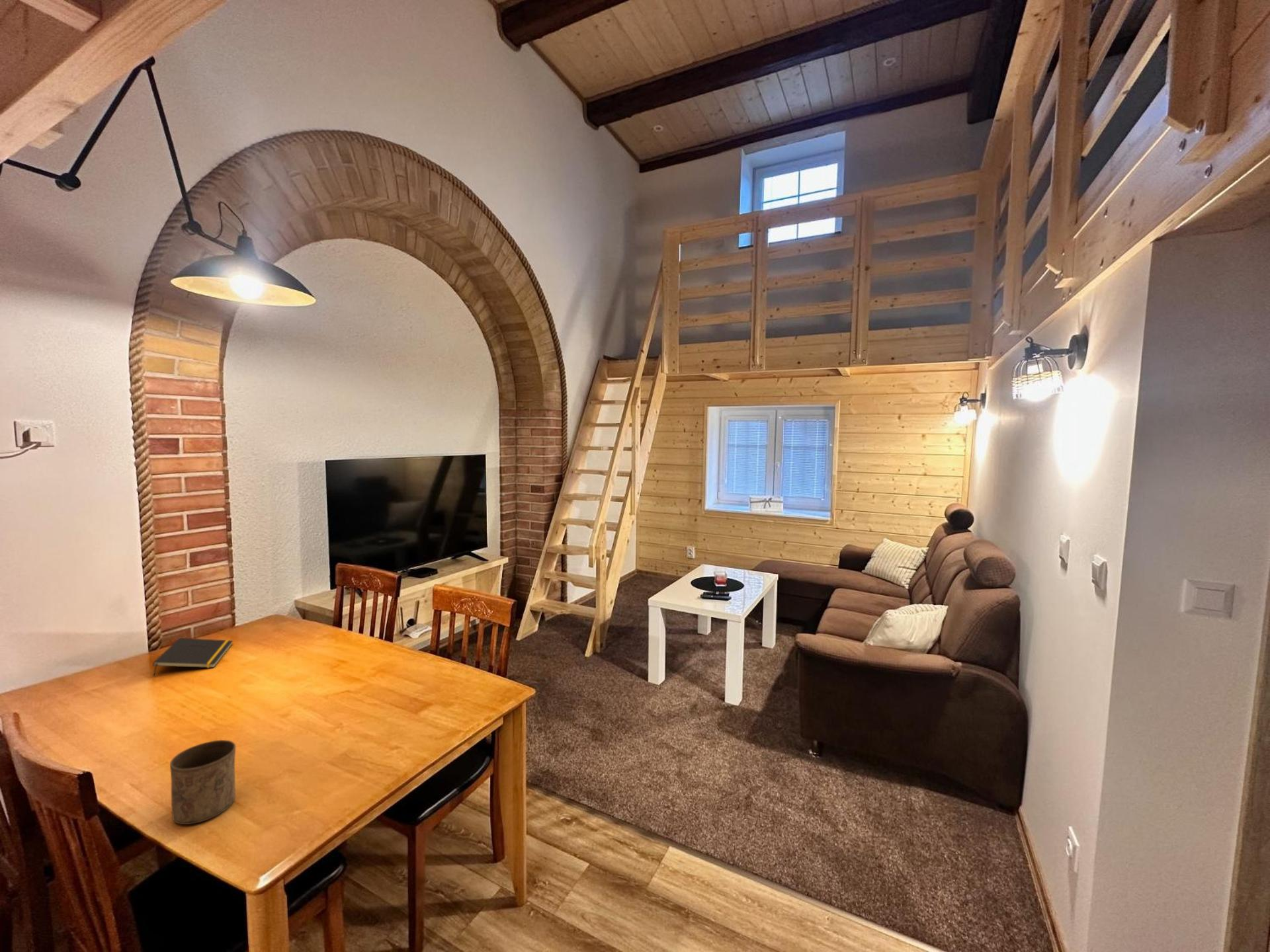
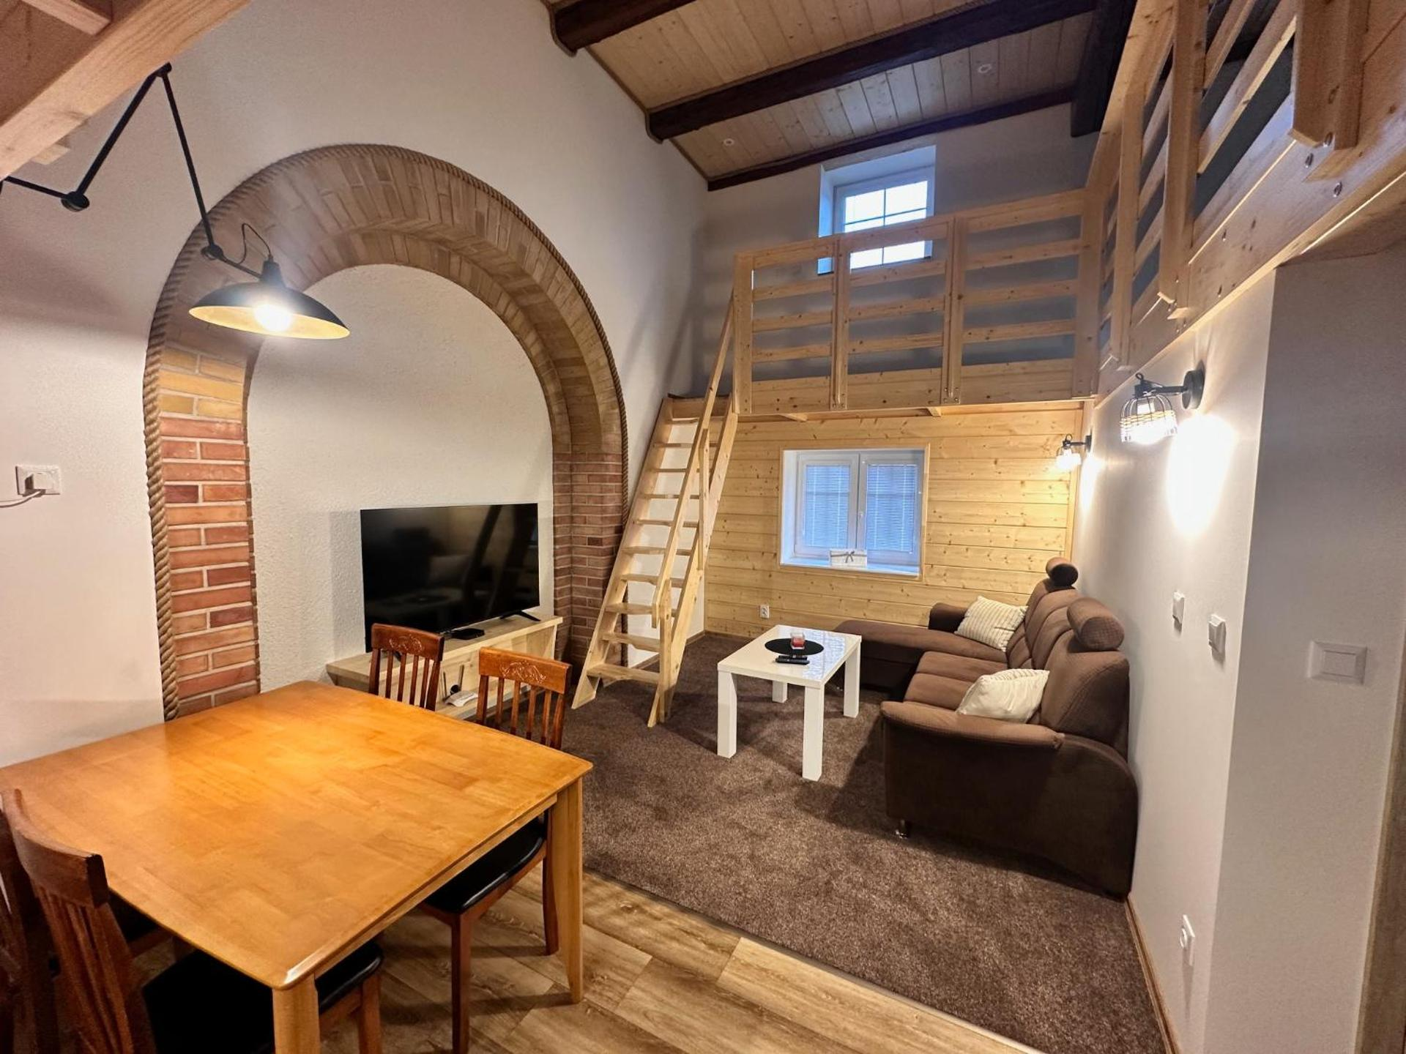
- cup (204, 781)
- notepad (196, 652)
